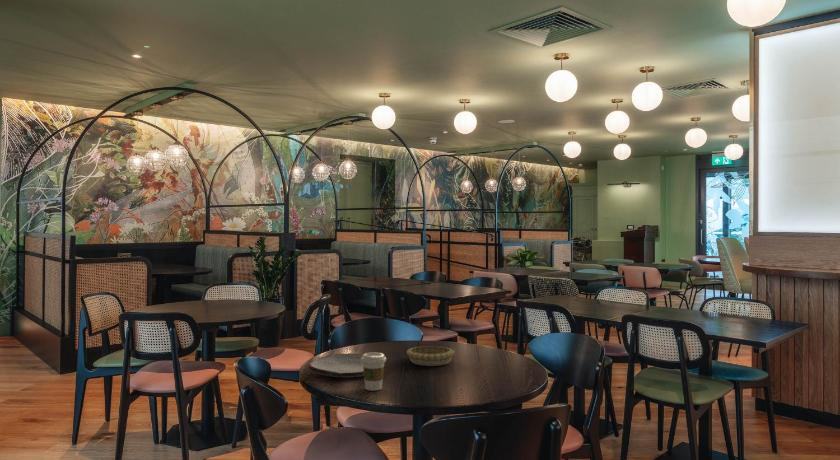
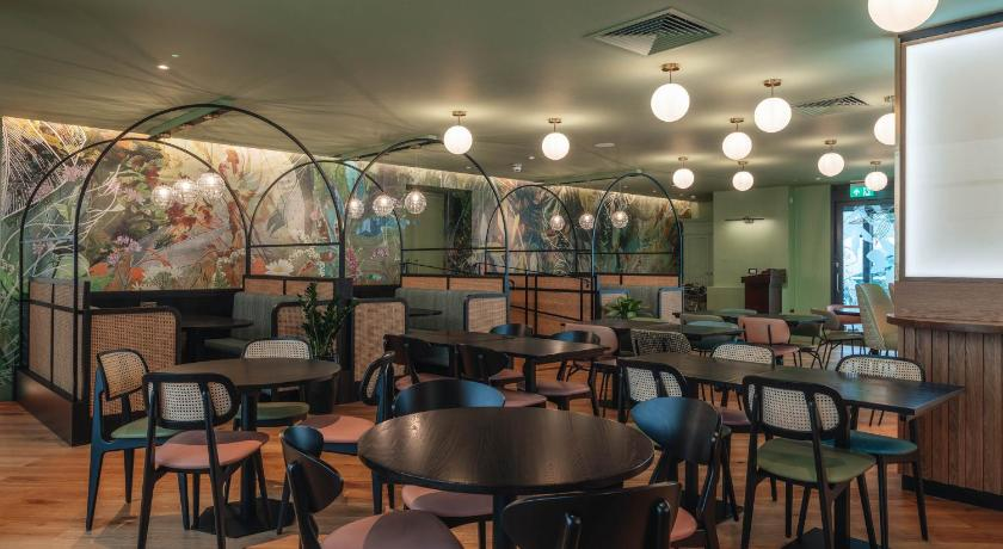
- coffee cup (373, 371)
- plate (343, 366)
- decorative bowl (430, 355)
